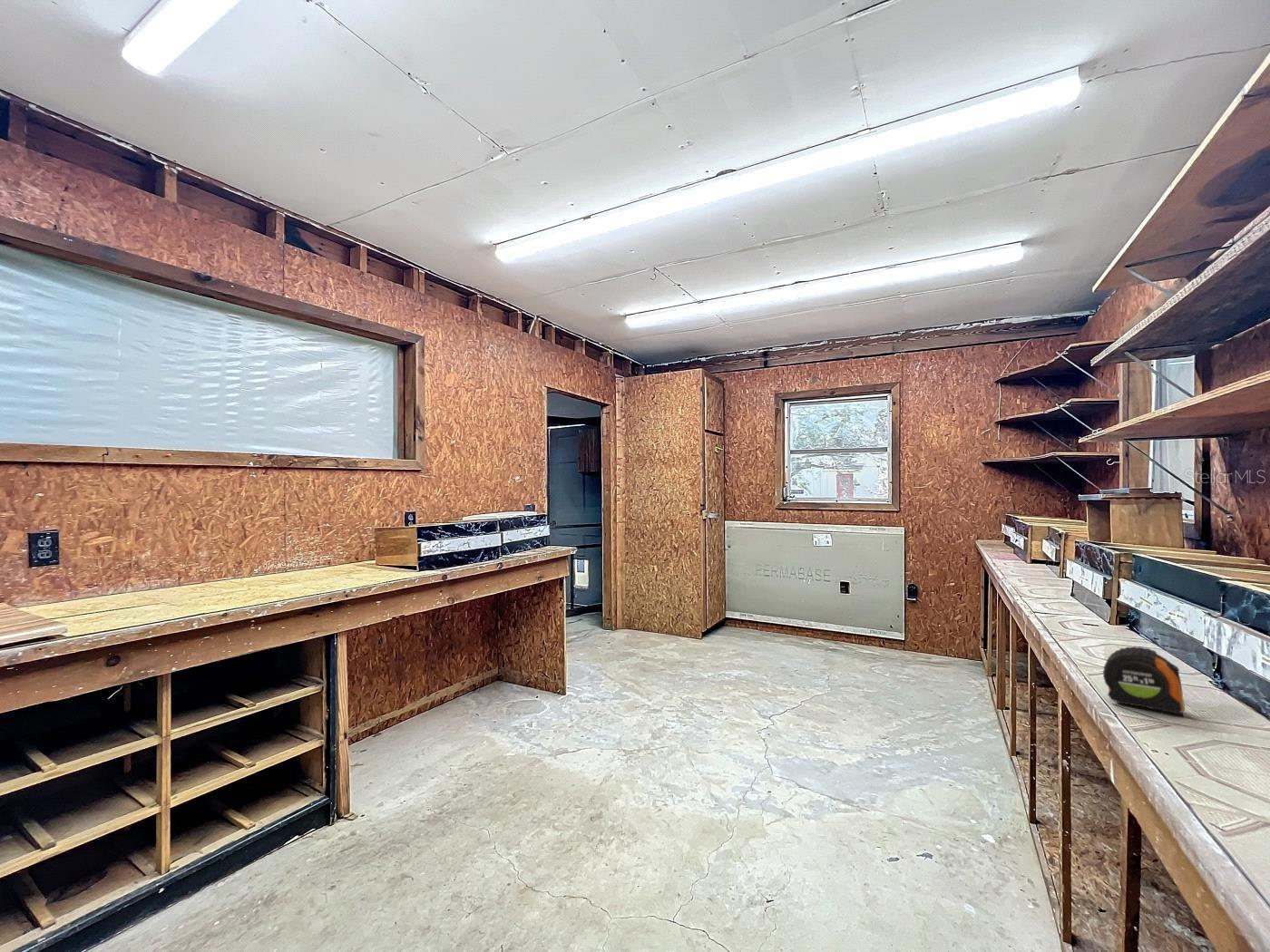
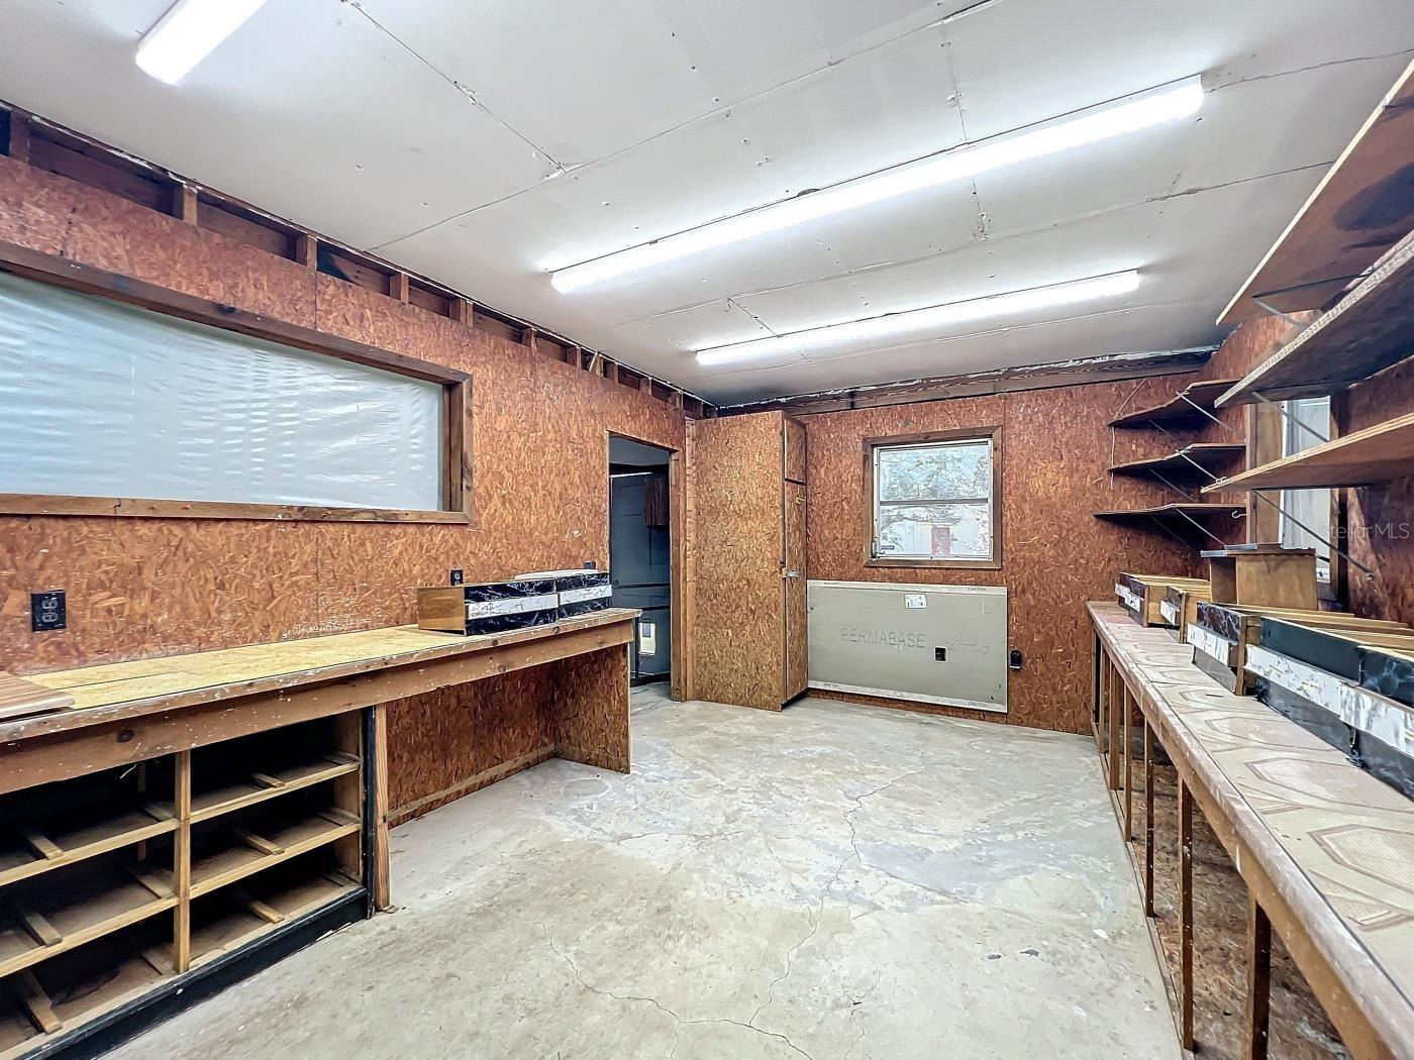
- tape measure (1142, 677)
